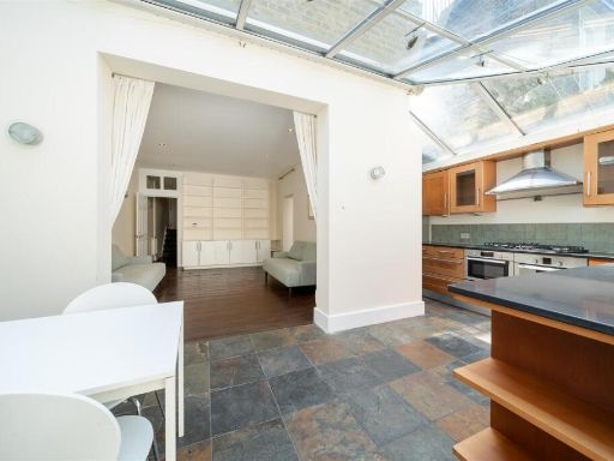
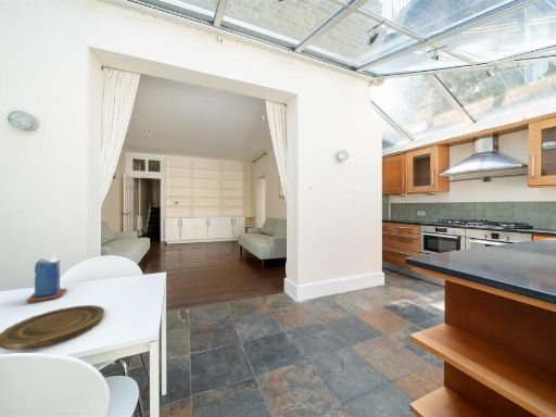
+ plate (56, 324)
+ candle (47, 275)
